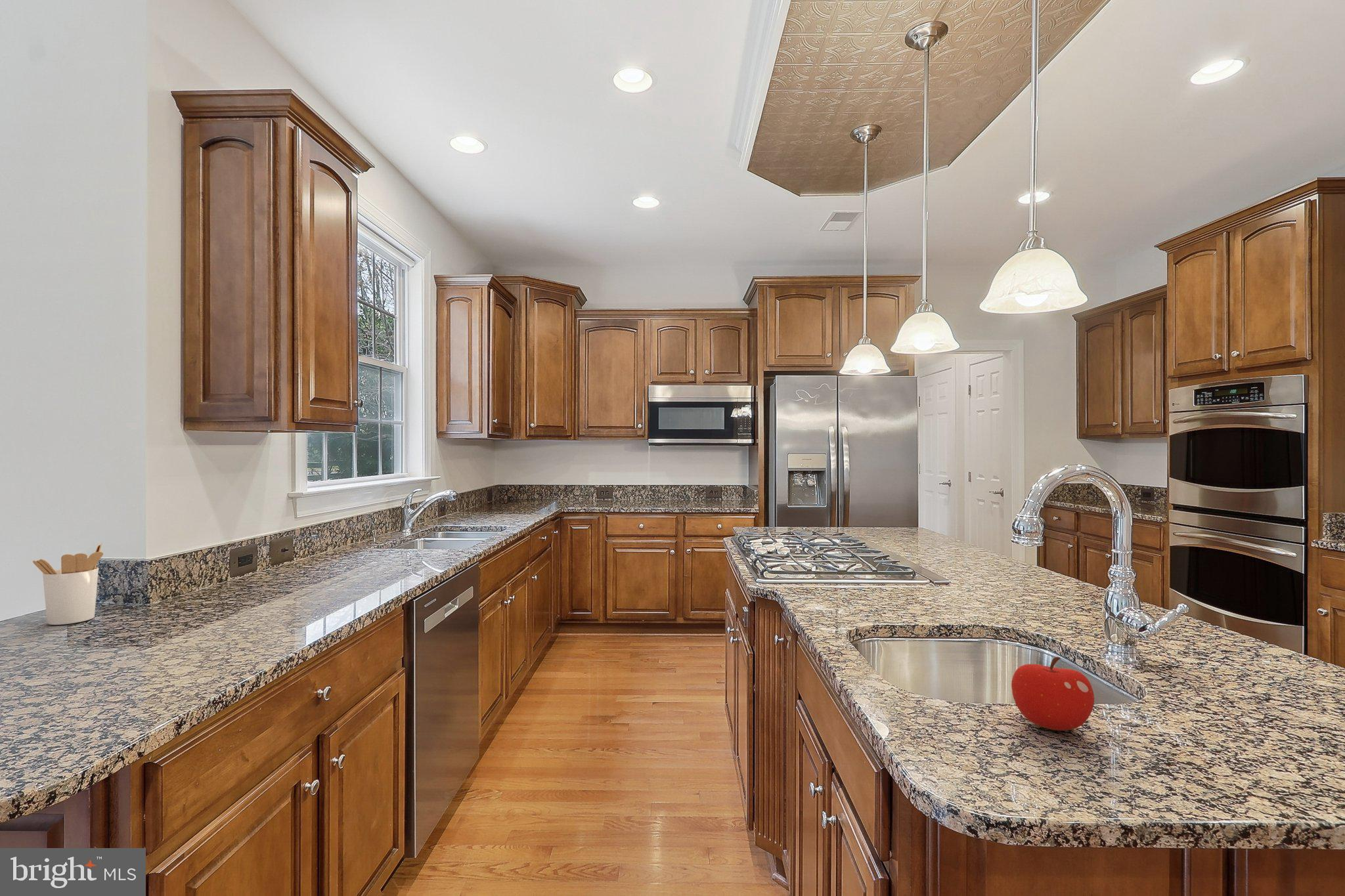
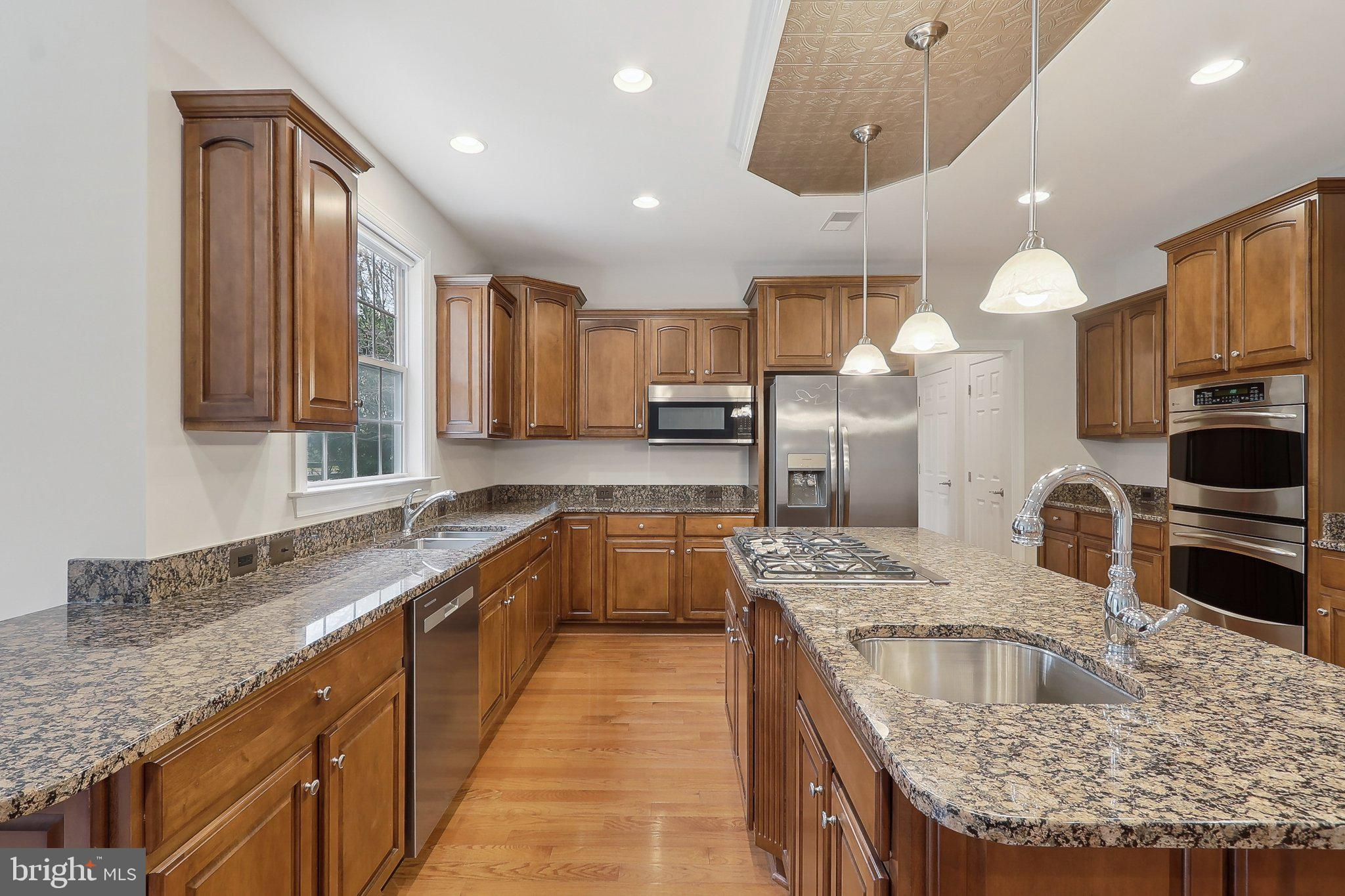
- fruit (1051, 691)
- utensil holder (75, 584)
